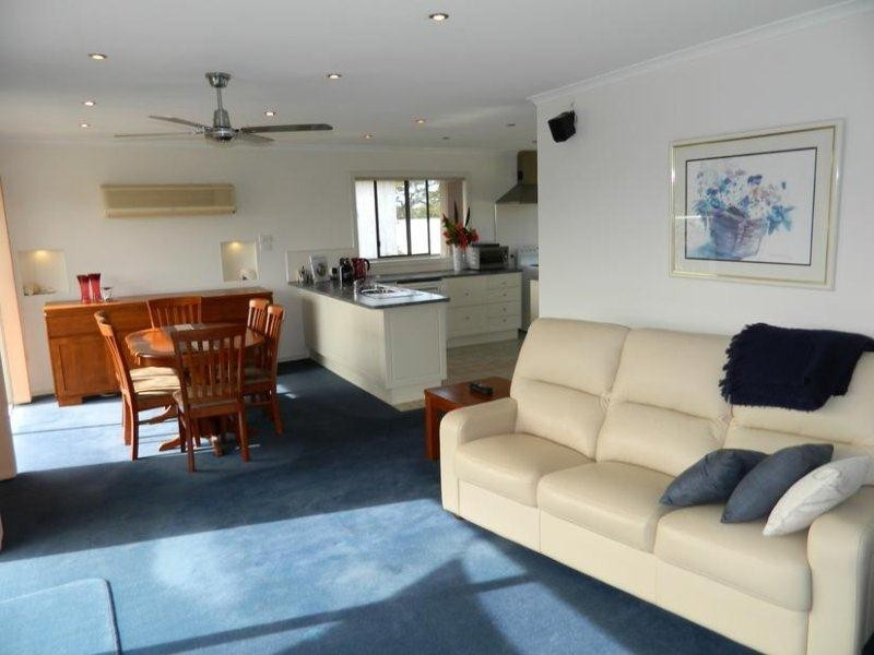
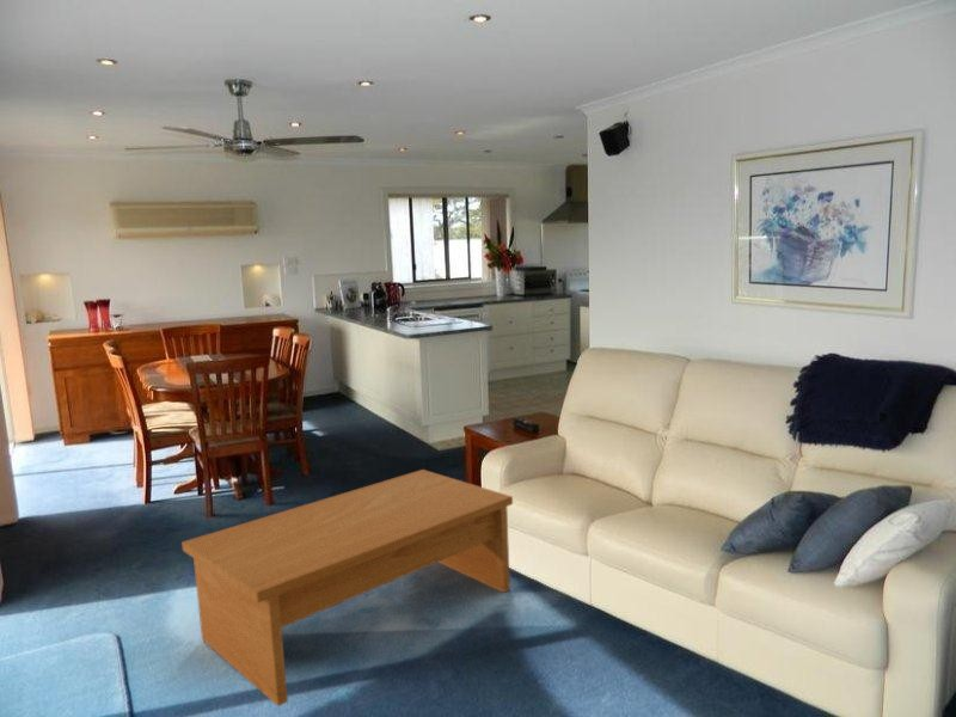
+ coffee table (360, 565)
